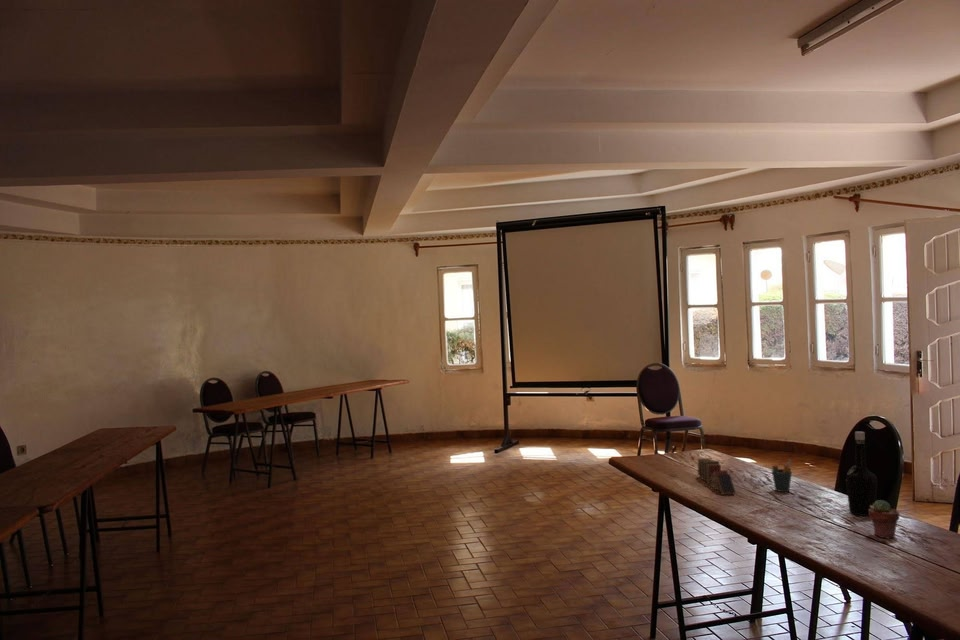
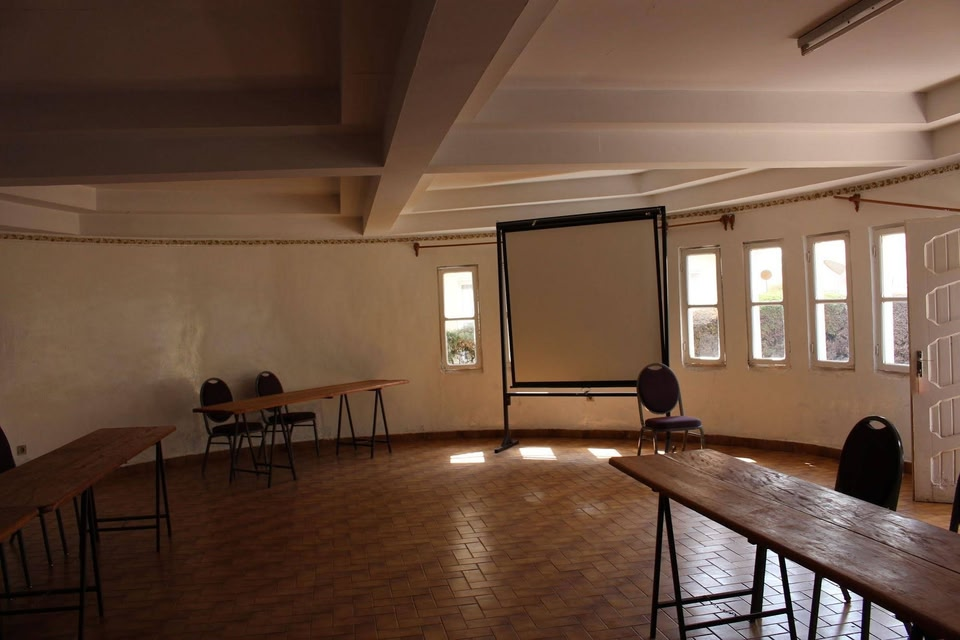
- potted succulent (883, 517)
- book (715, 474)
- bottle (861, 472)
- pen holder (781, 475)
